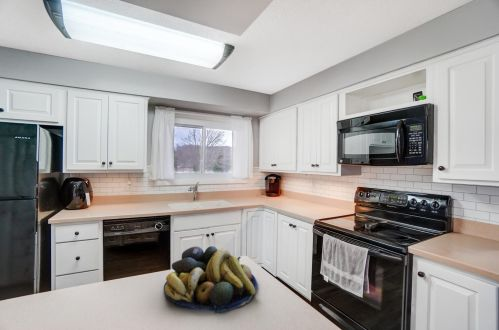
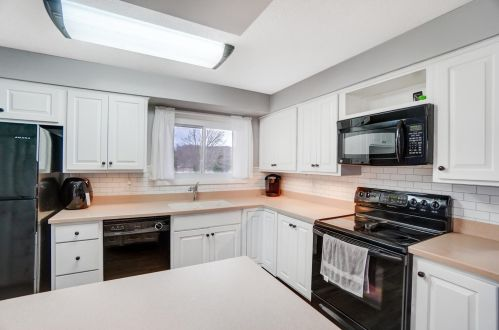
- fruit bowl (212, 268)
